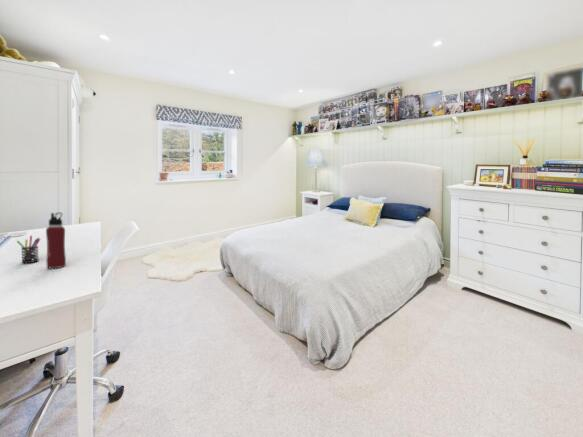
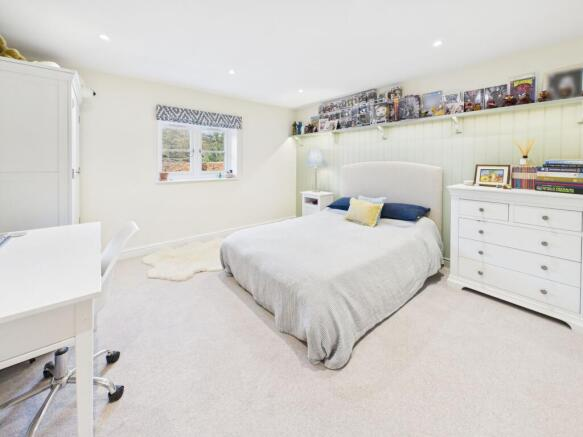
- water bottle (55, 239)
- pen holder (28, 248)
